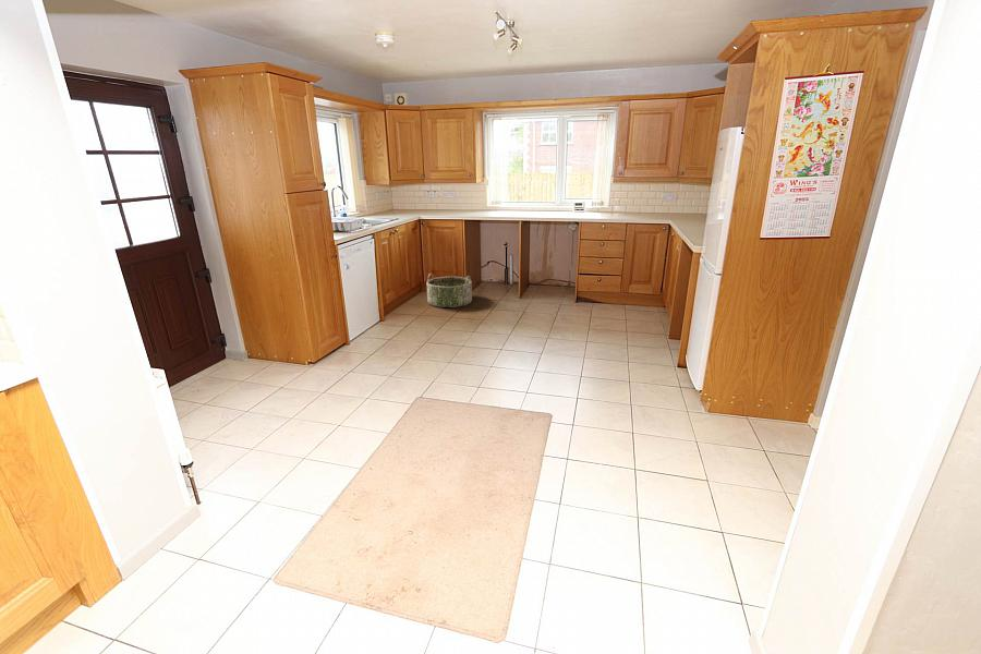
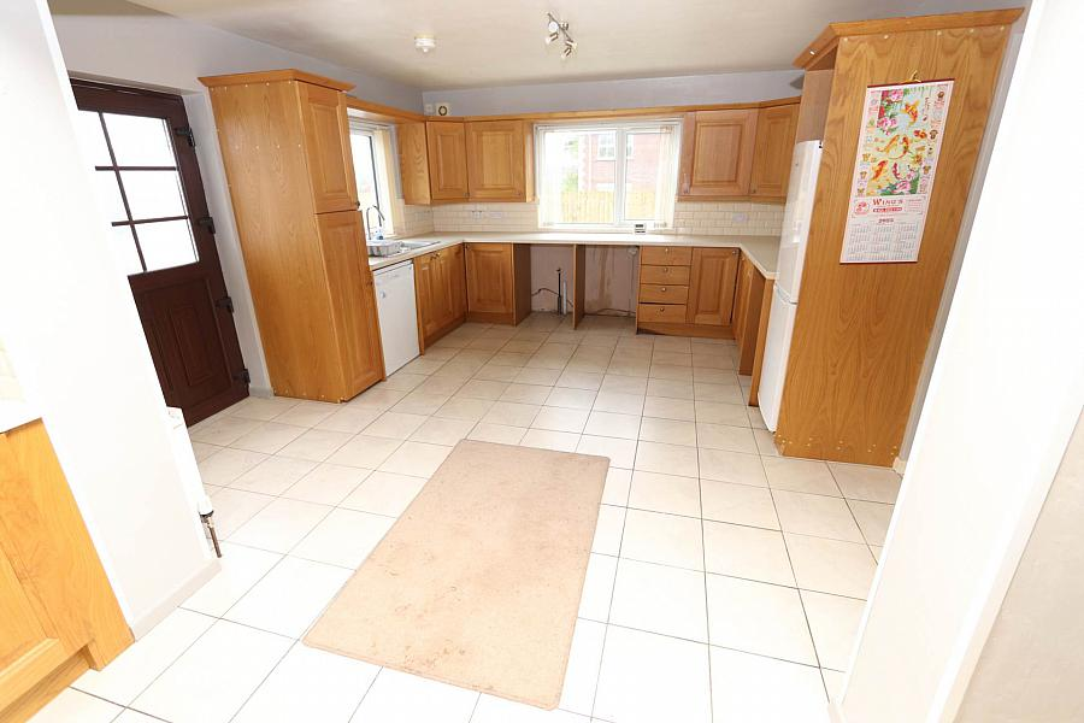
- basket (449, 288)
